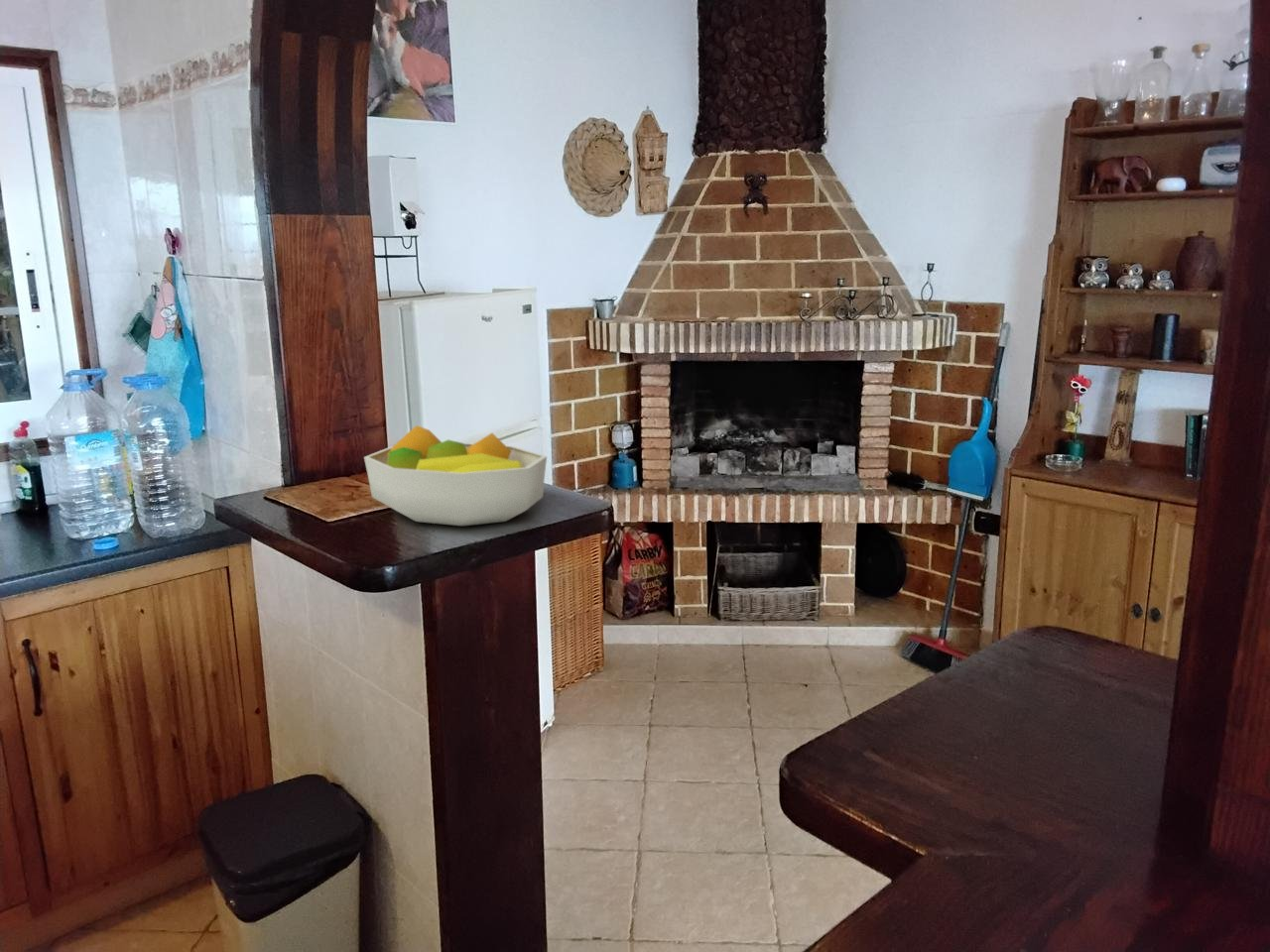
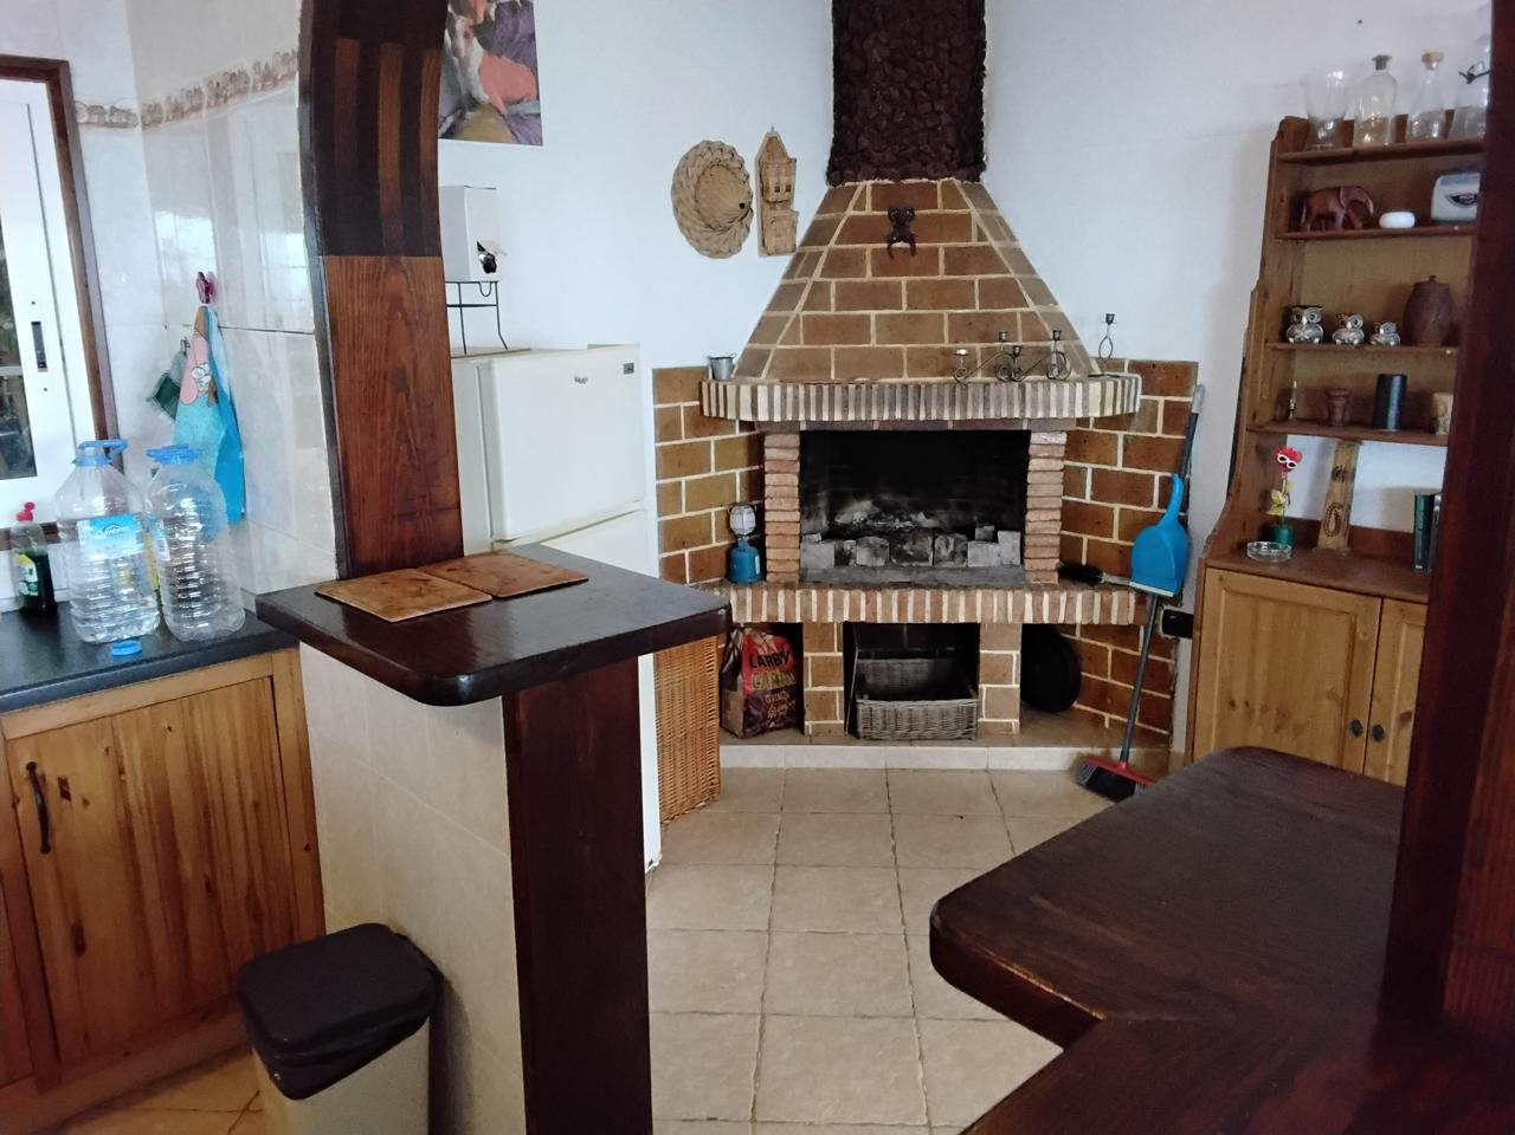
- fruit bowl (455, 471)
